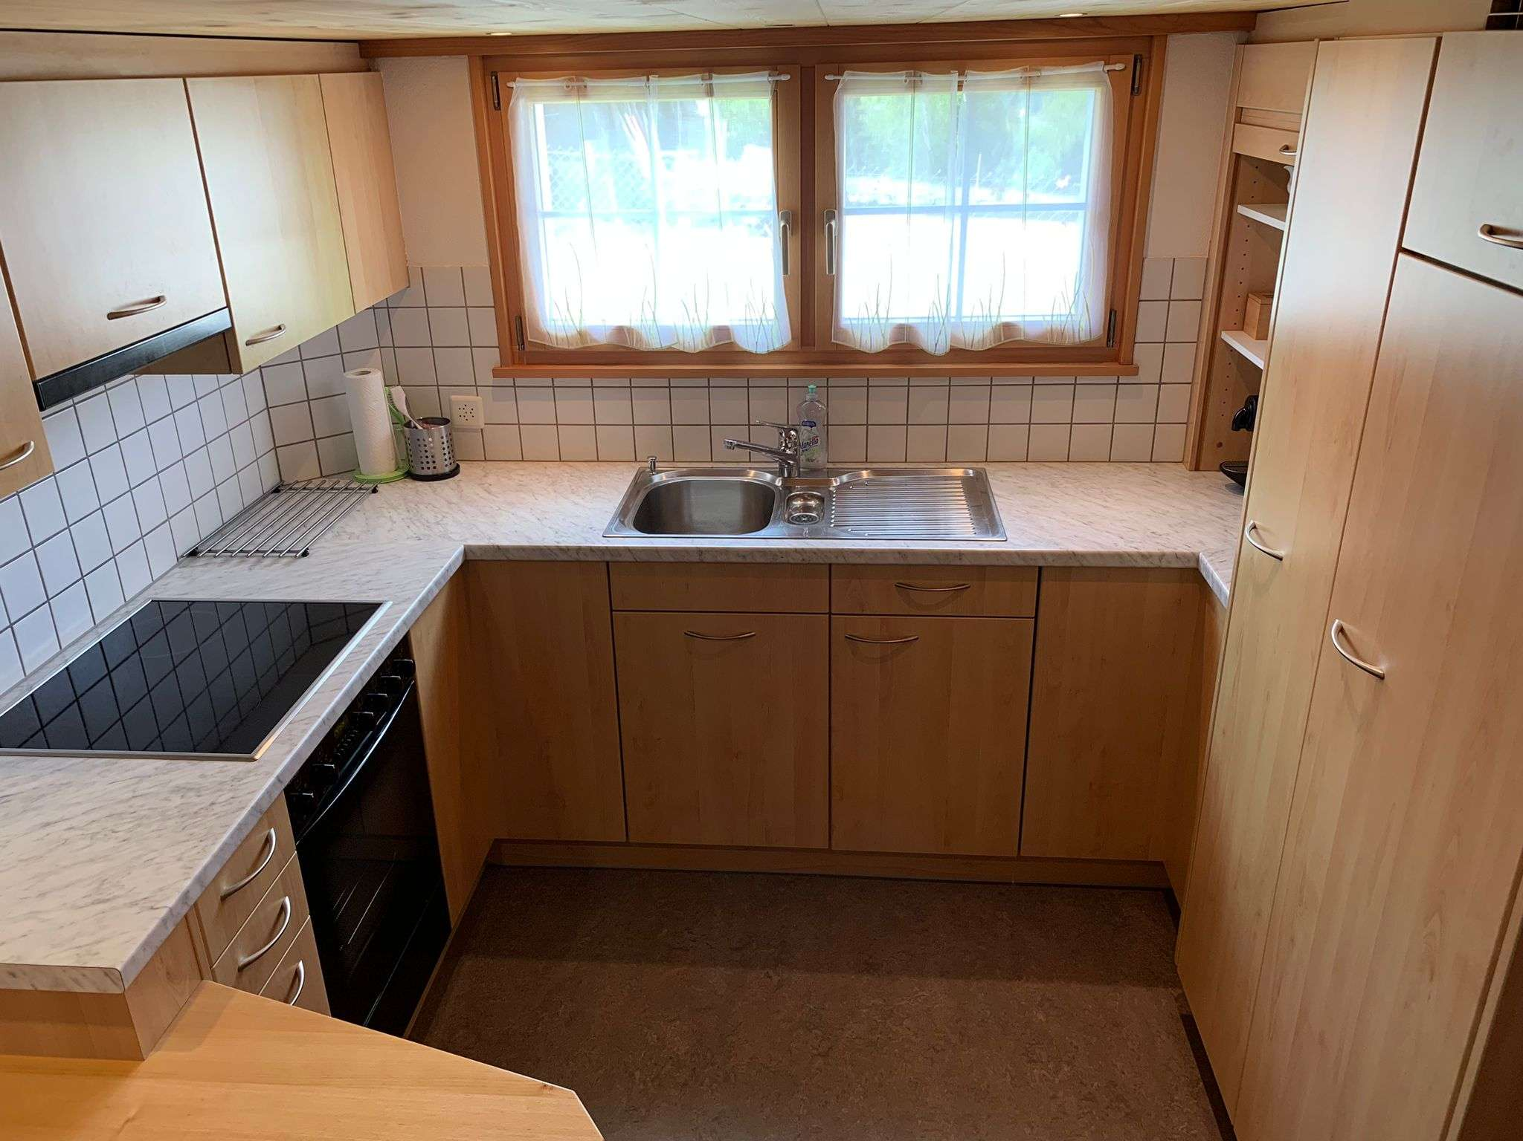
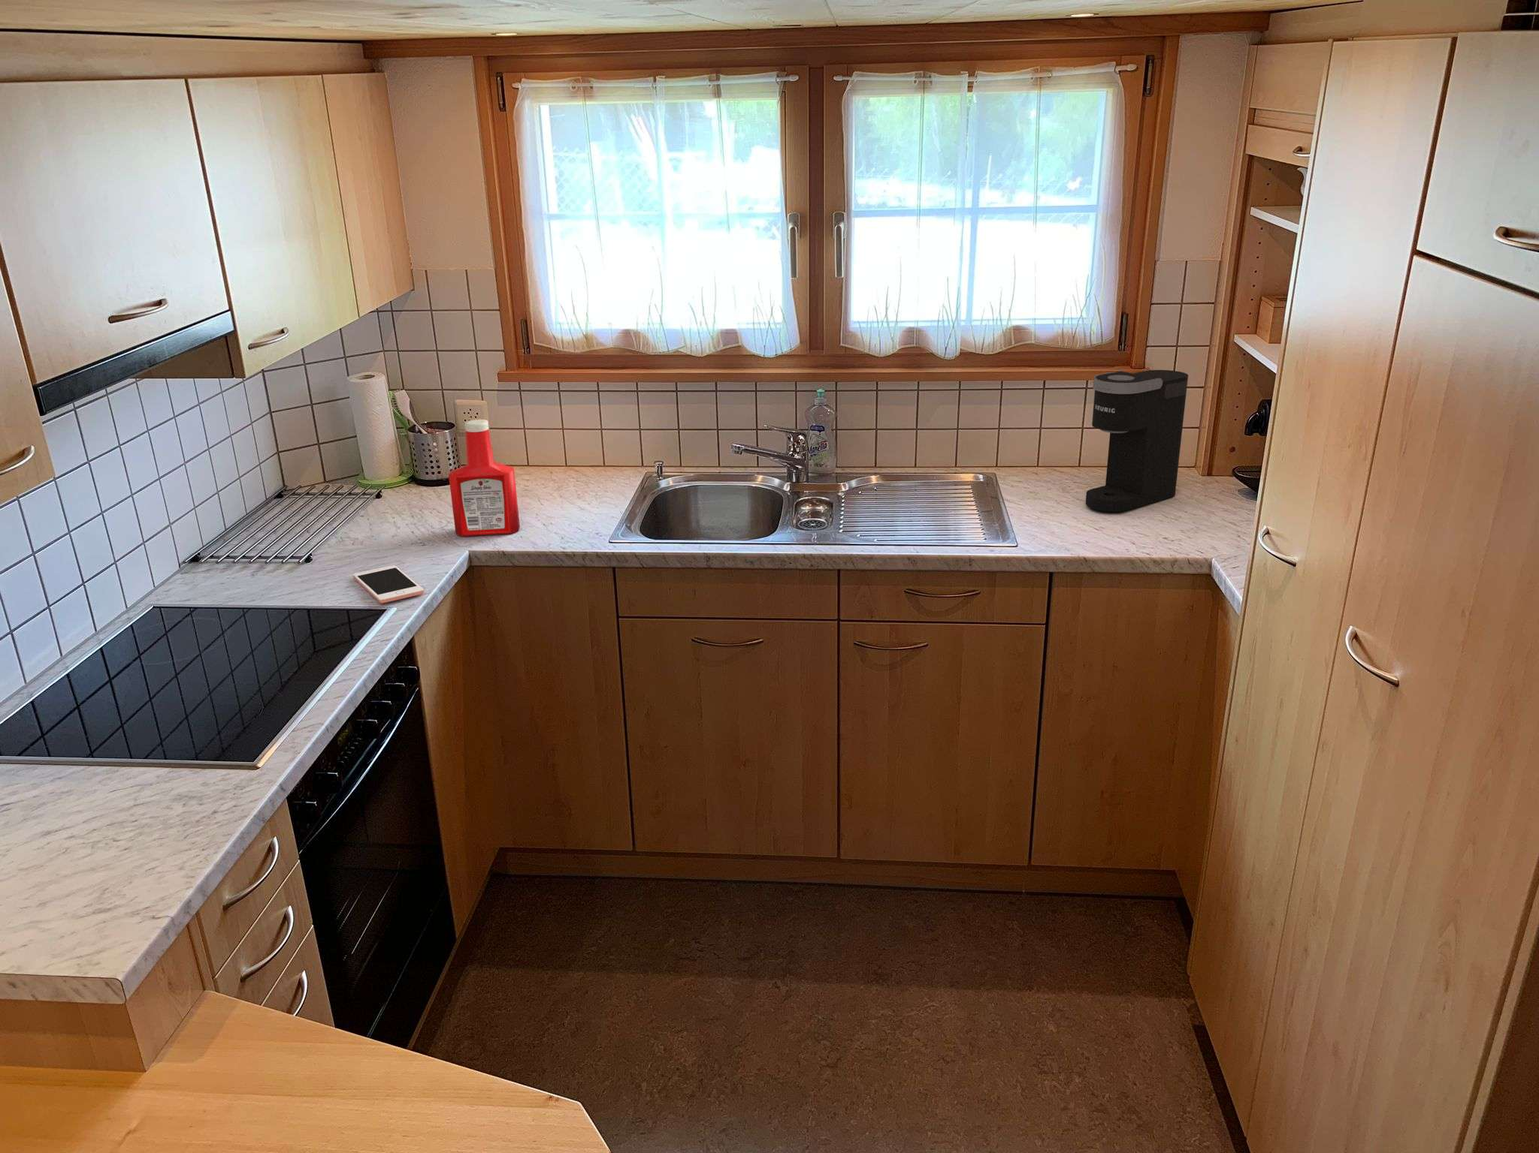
+ cell phone (388, 584)
+ soap bottle (481, 477)
+ coffee maker (1135, 437)
